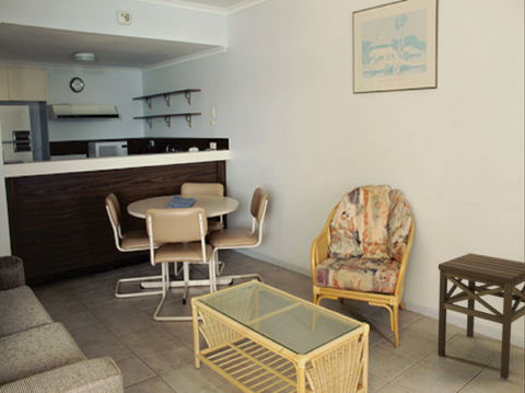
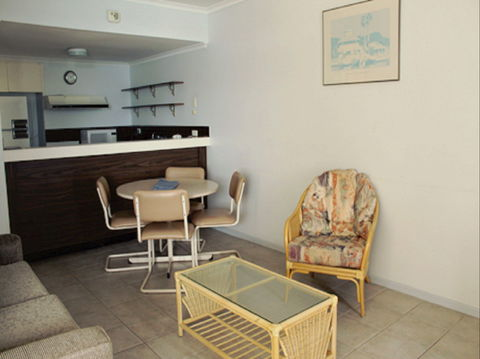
- side table (488, 309)
